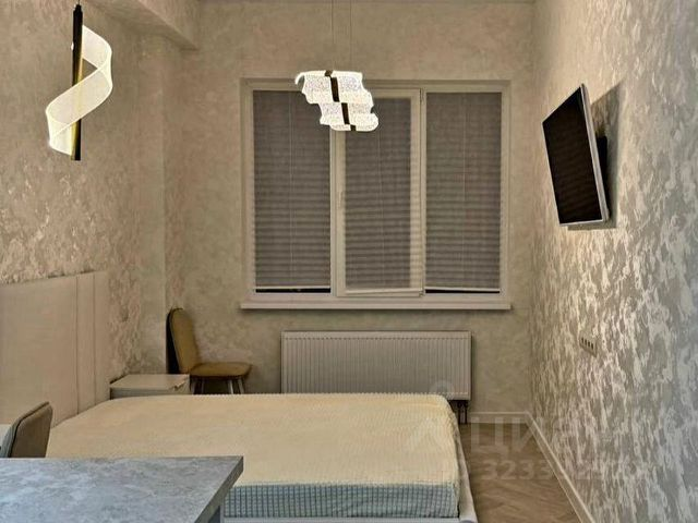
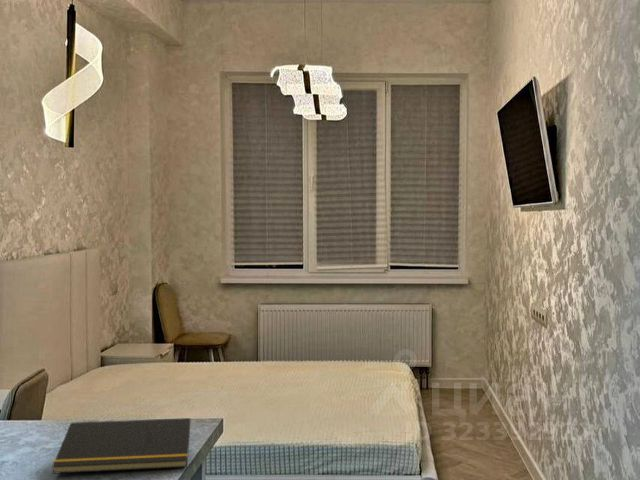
+ notepad (126, 443)
